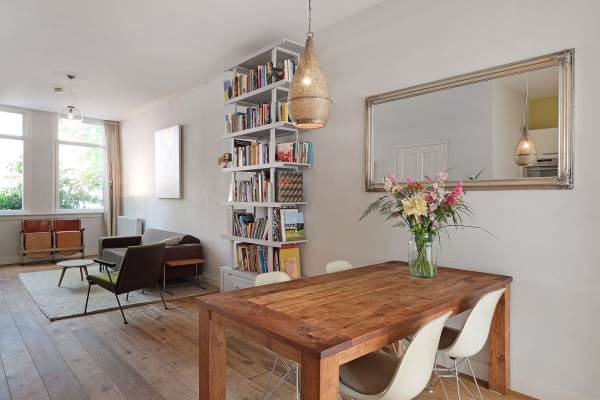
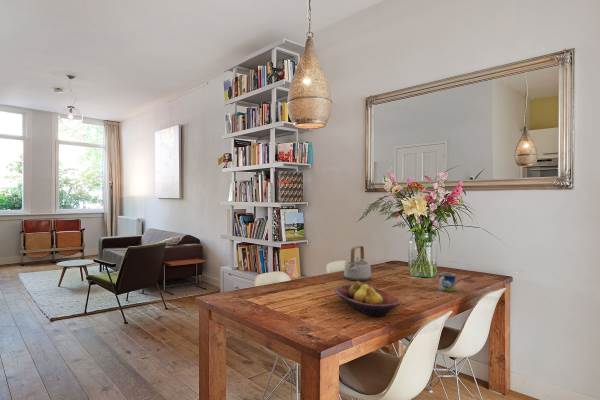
+ teapot (356, 262)
+ fruit bowl (365, 295)
+ mug (445, 282)
